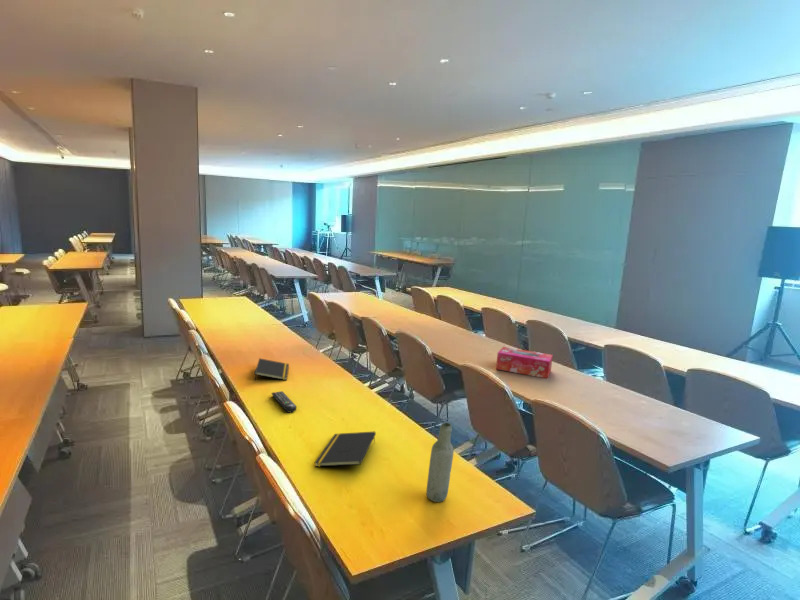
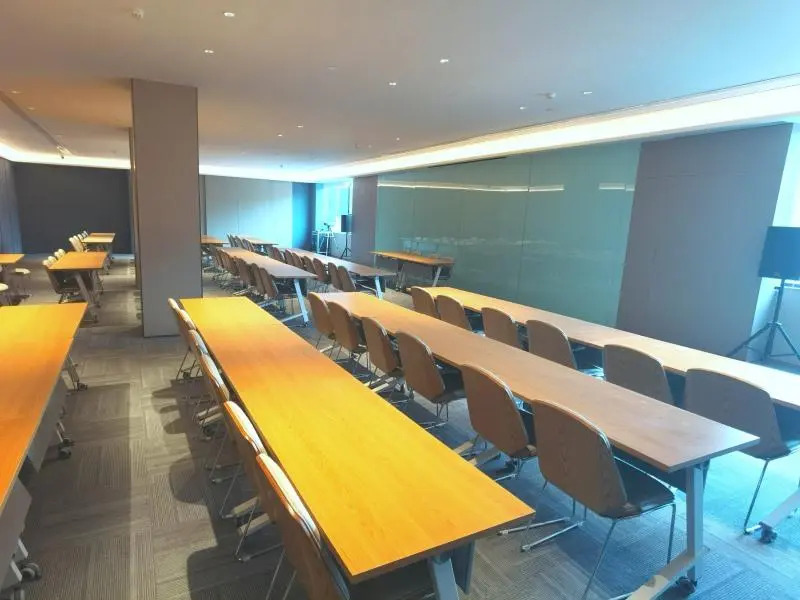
- notepad (346, 448)
- bottle (440, 460)
- remote control (283, 400)
- notepad (272, 368)
- tissue box (524, 361)
